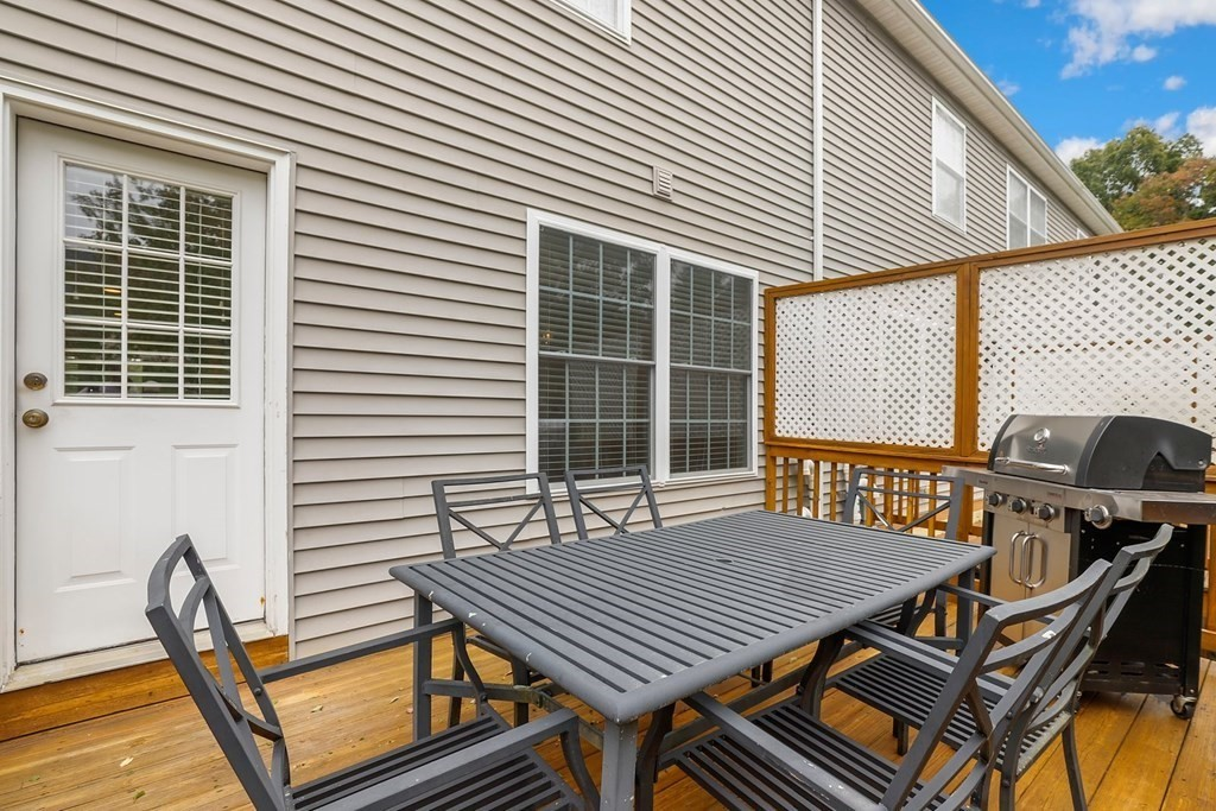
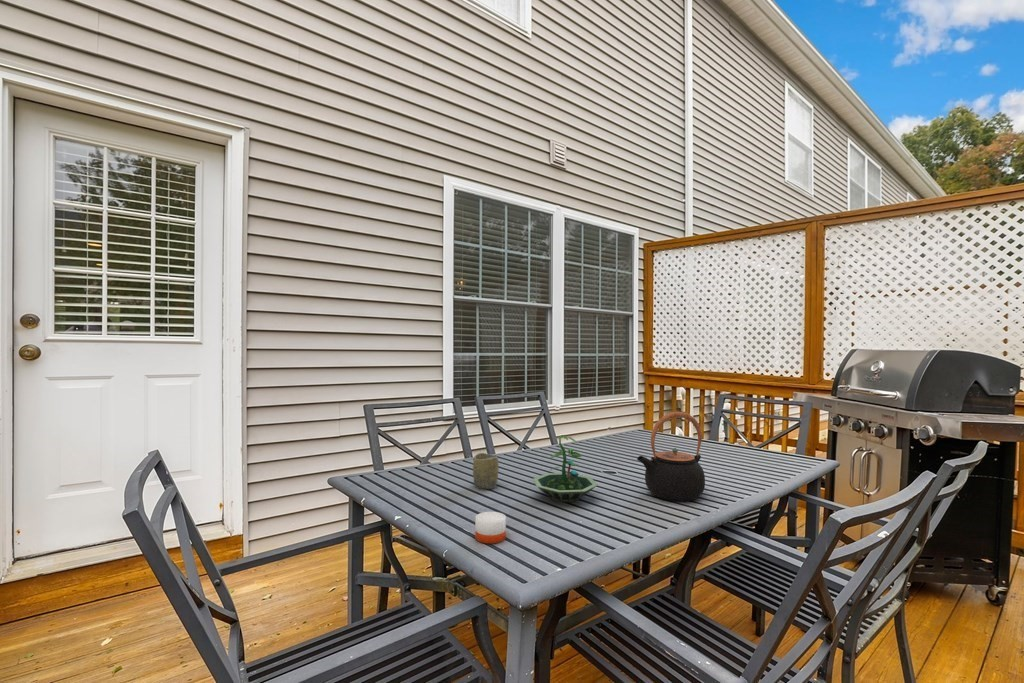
+ terrarium (564, 448)
+ candle (490, 516)
+ cup (485, 470)
+ teapot (670, 453)
